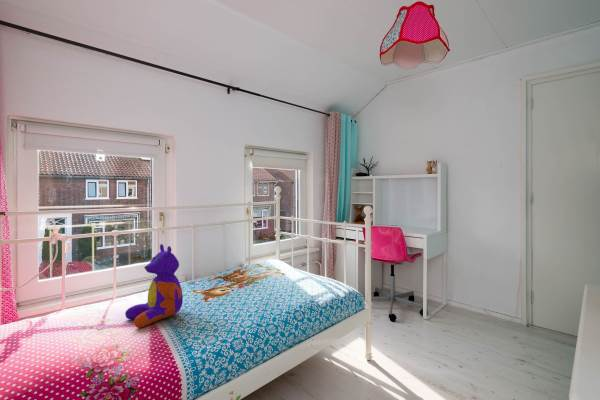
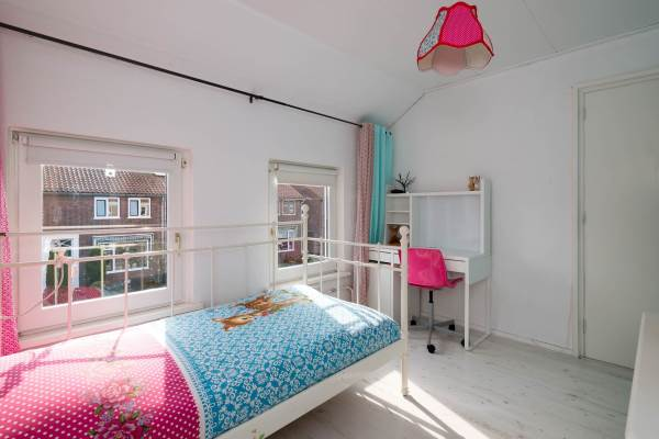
- stuffed bear (155, 282)
